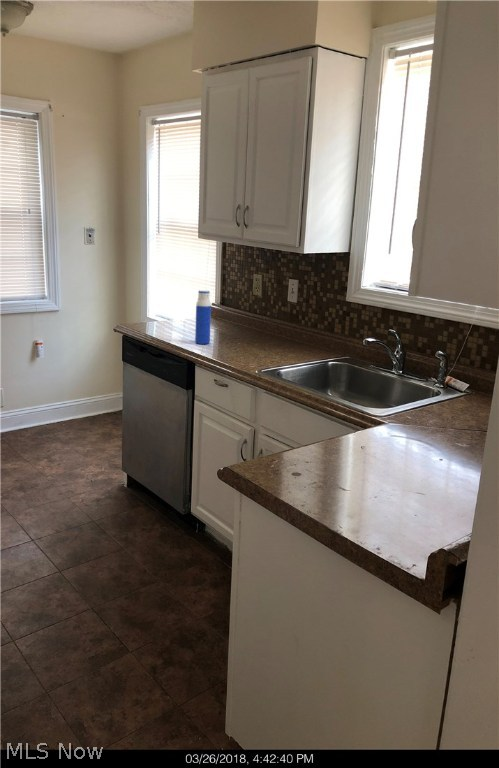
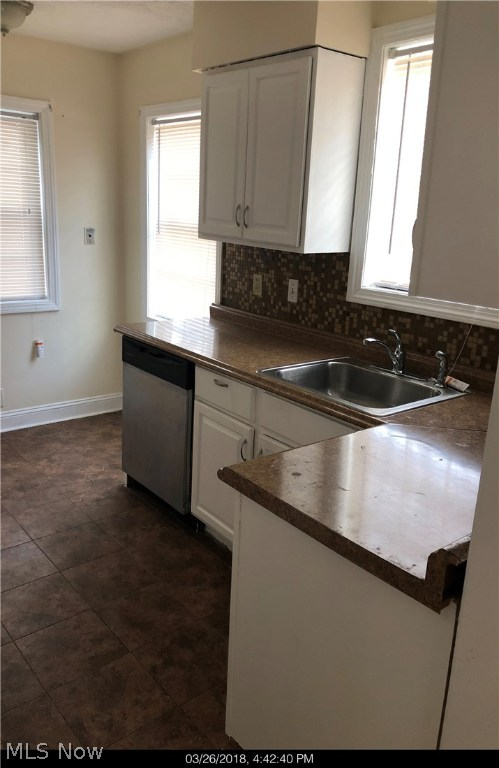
- water bottle (203, 317)
